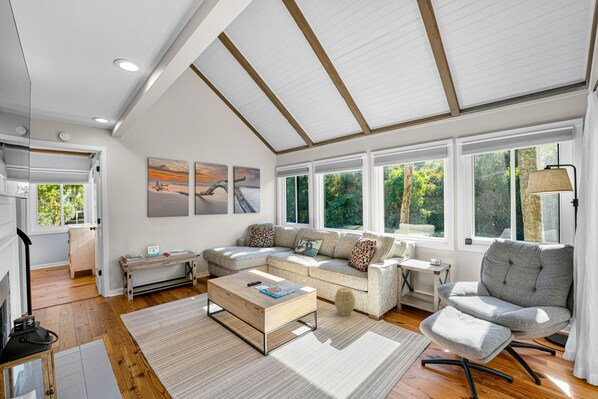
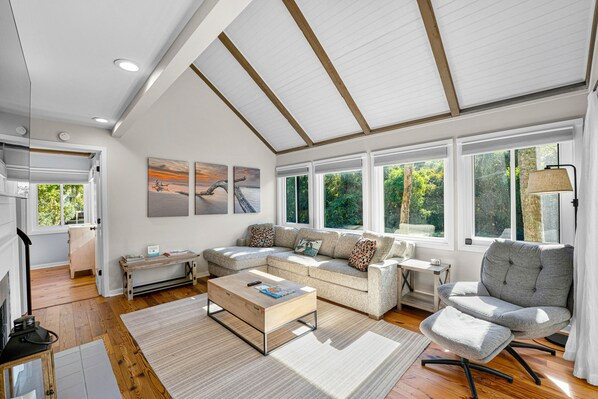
- woven basket (344, 301)
